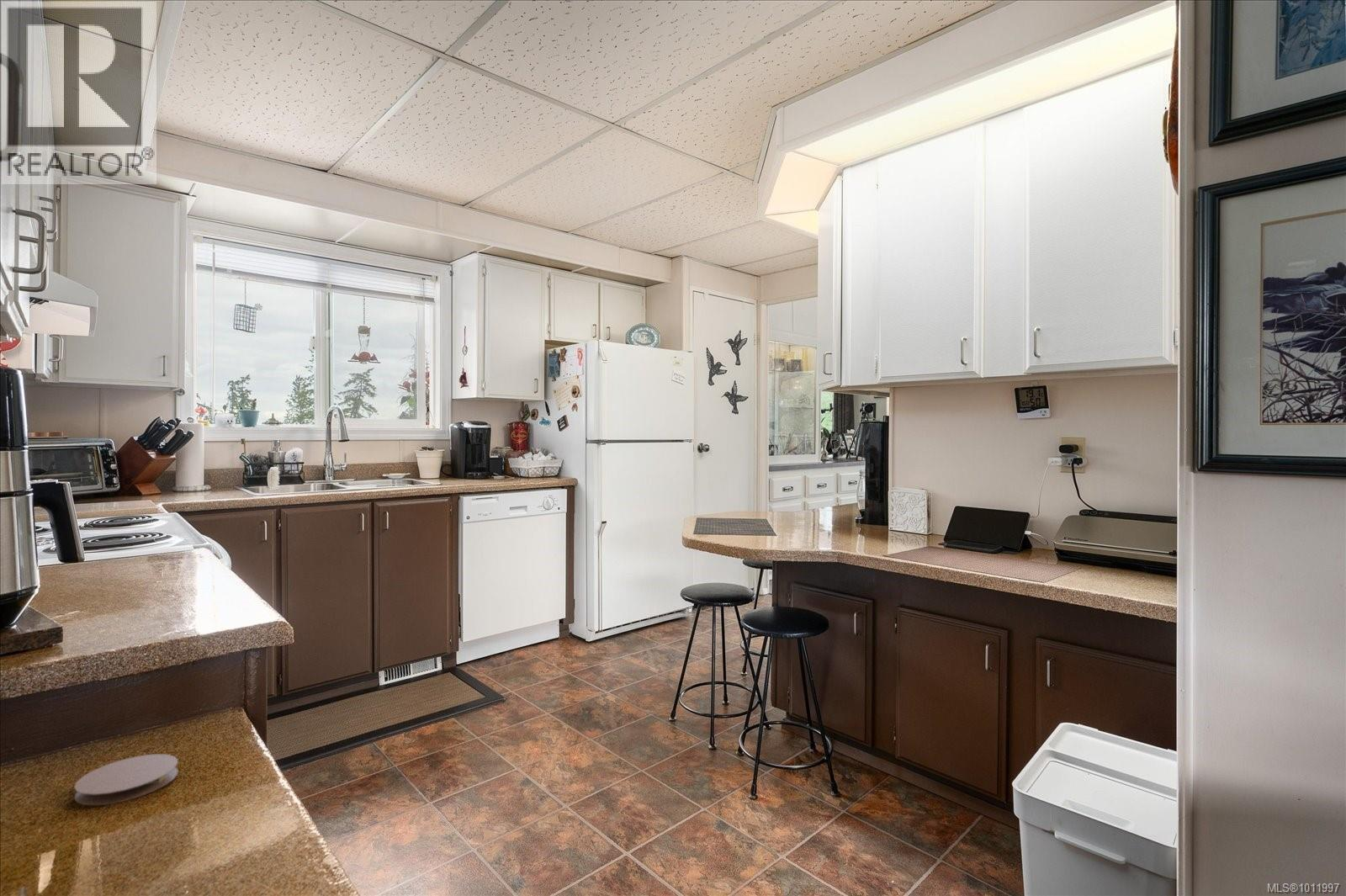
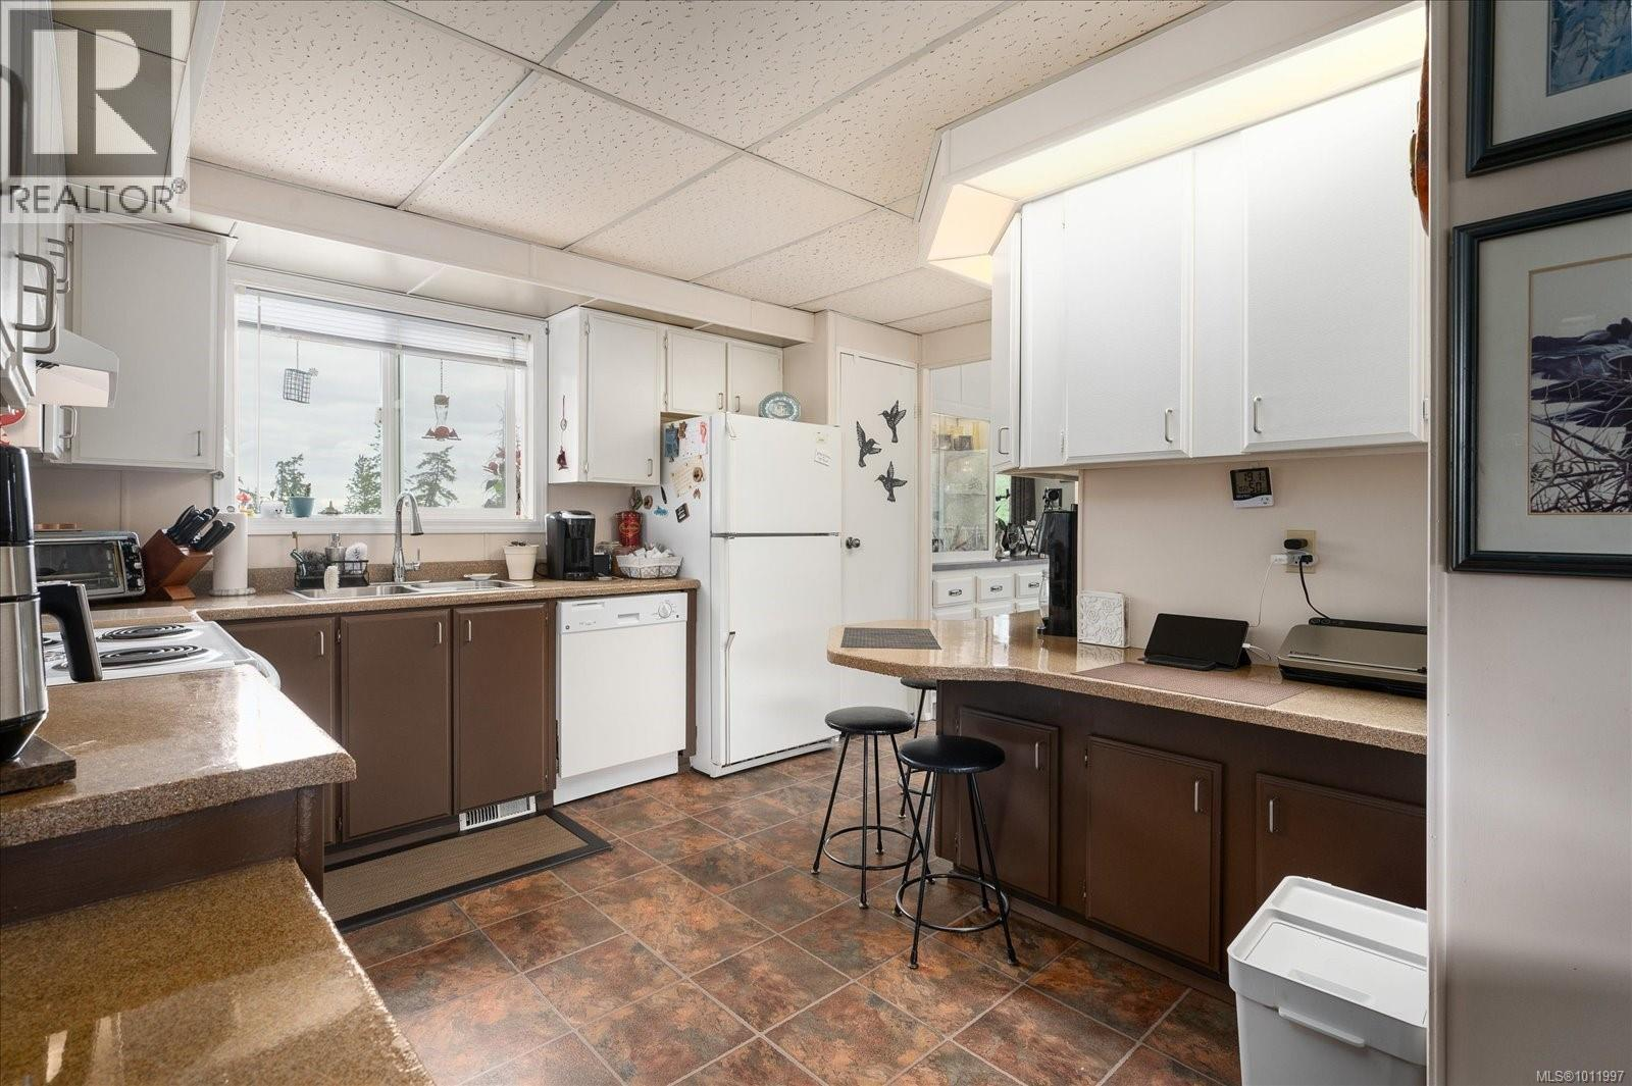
- coaster (128, 778)
